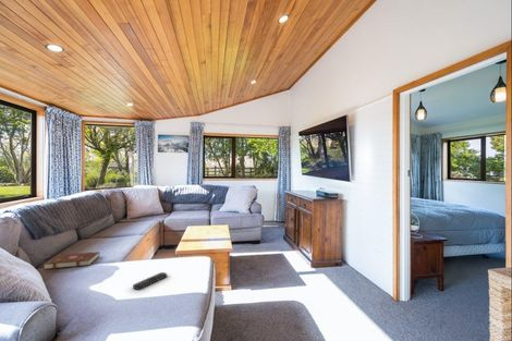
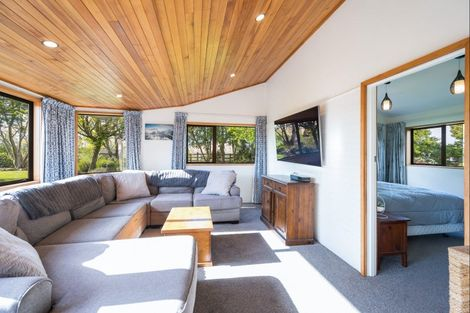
- remote control (150, 280)
- book (73, 259)
